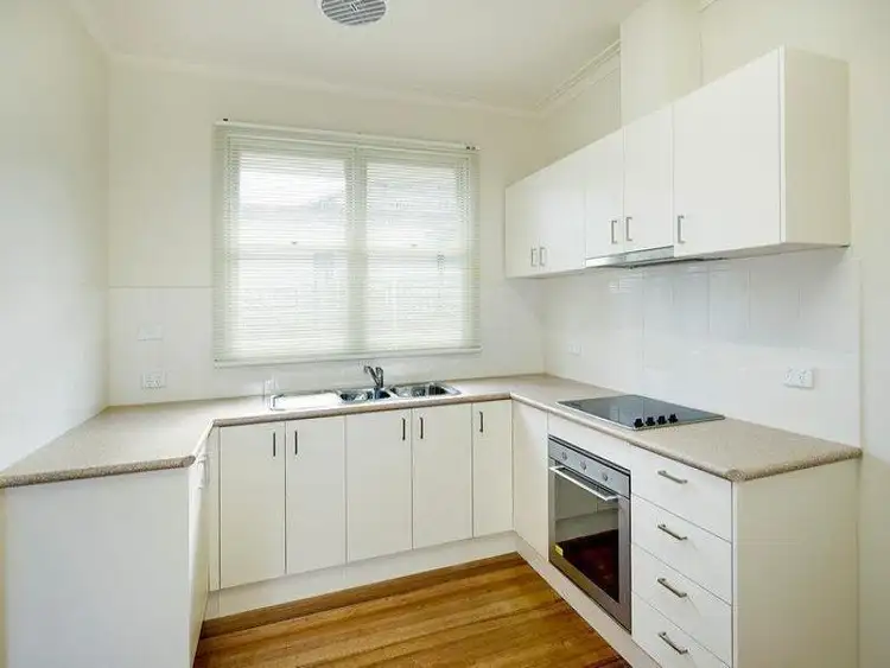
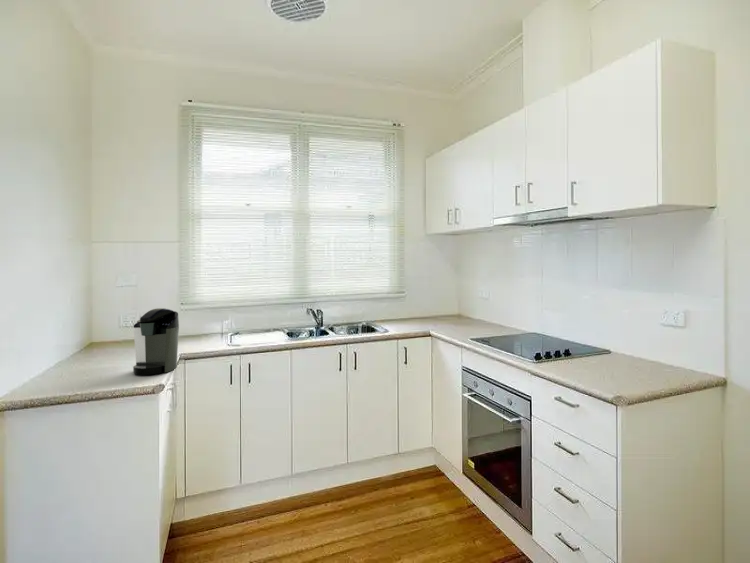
+ coffee maker (148, 338)
